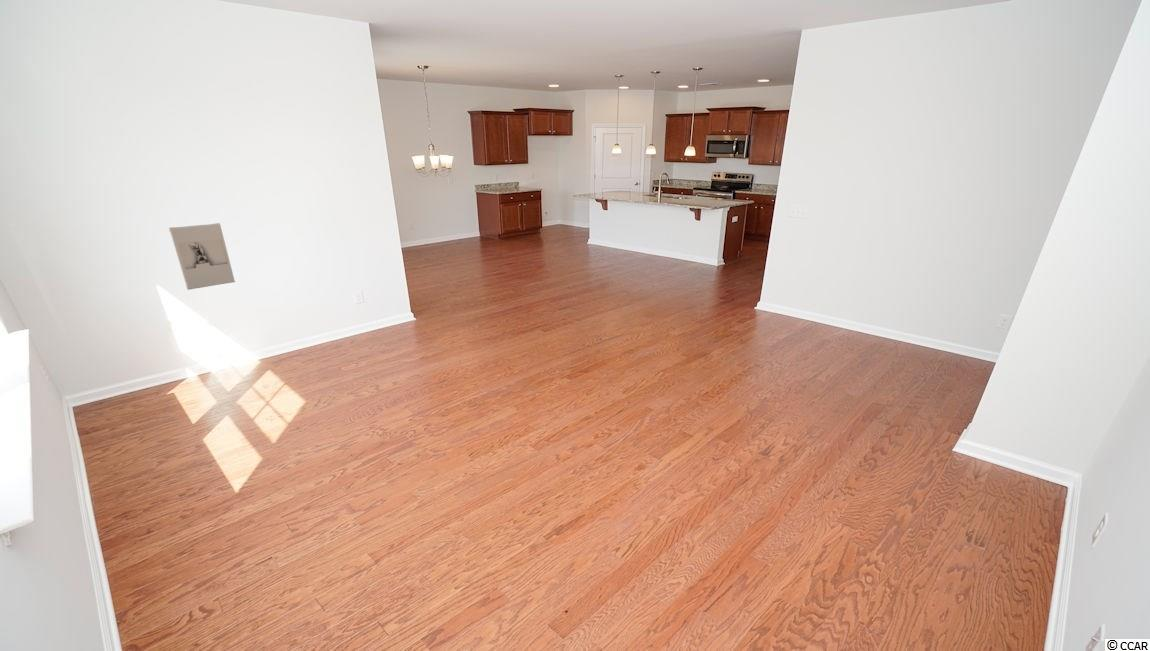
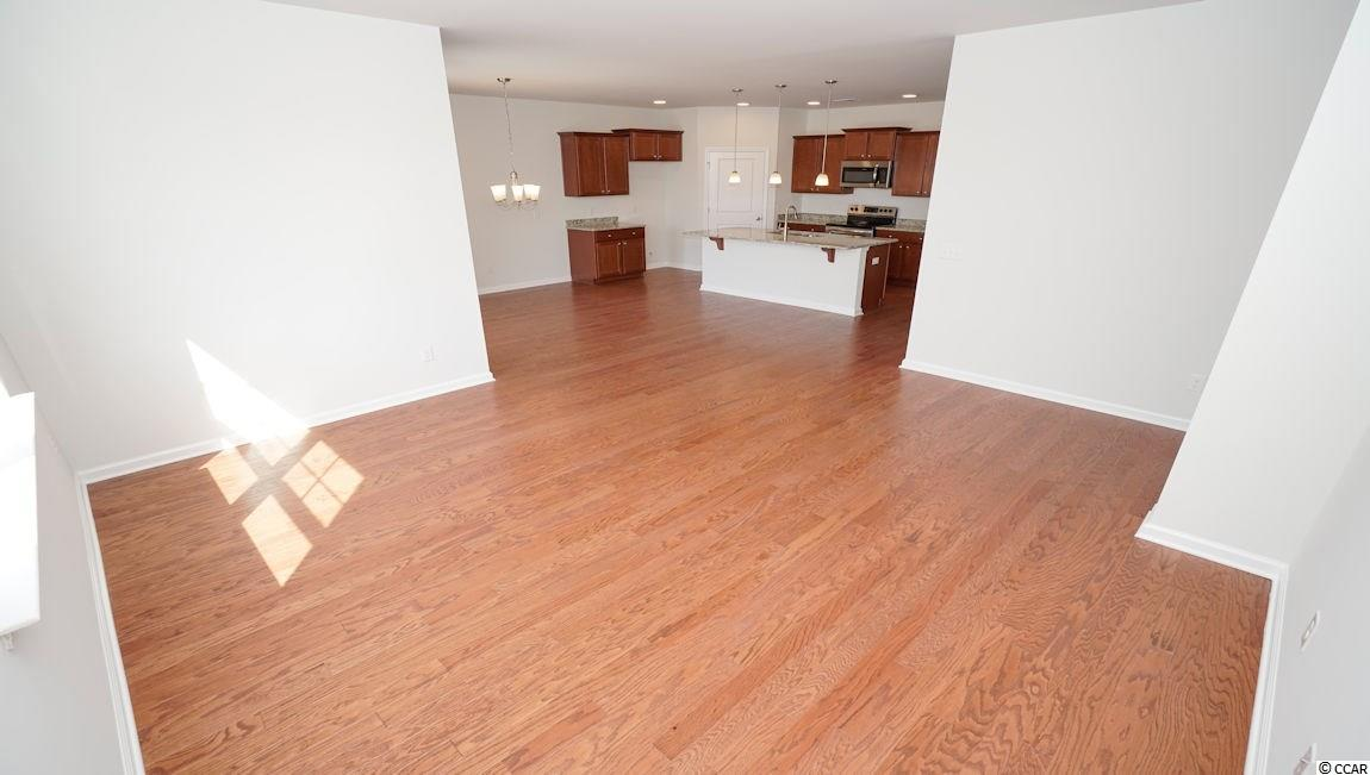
- wall sculpture (203, 256)
